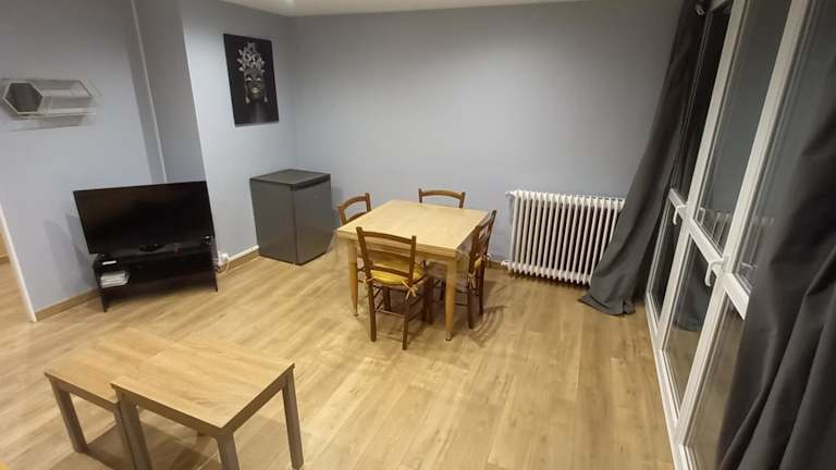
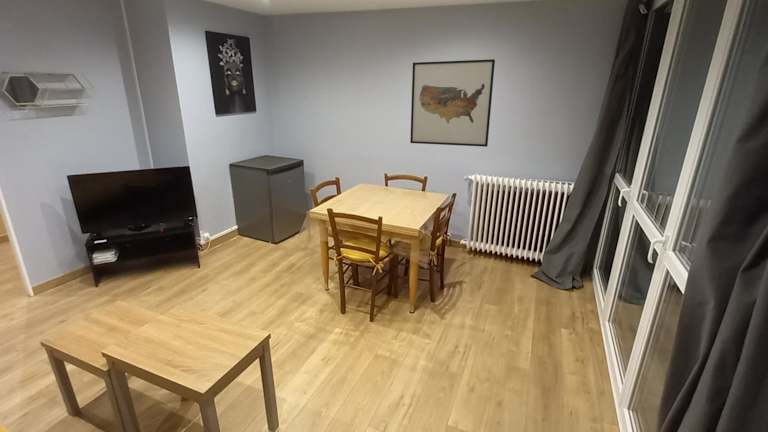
+ wall art (449, 104)
